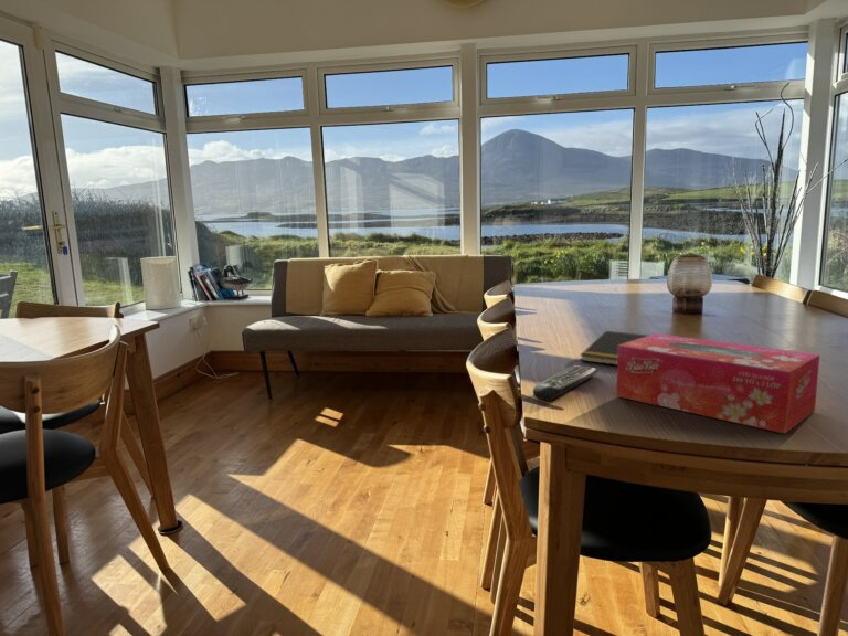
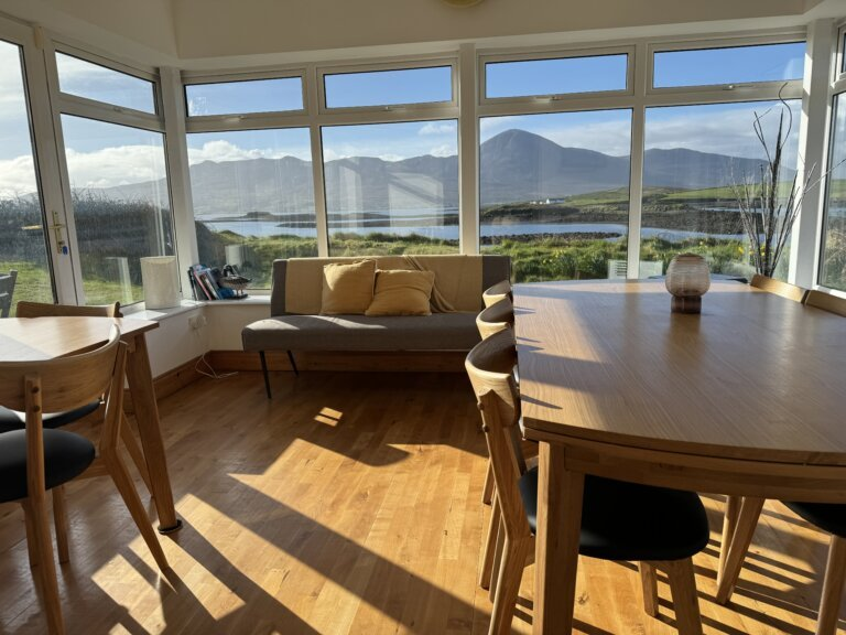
- notepad (636, 339)
- tissue box (711, 377)
- remote control (566, 381)
